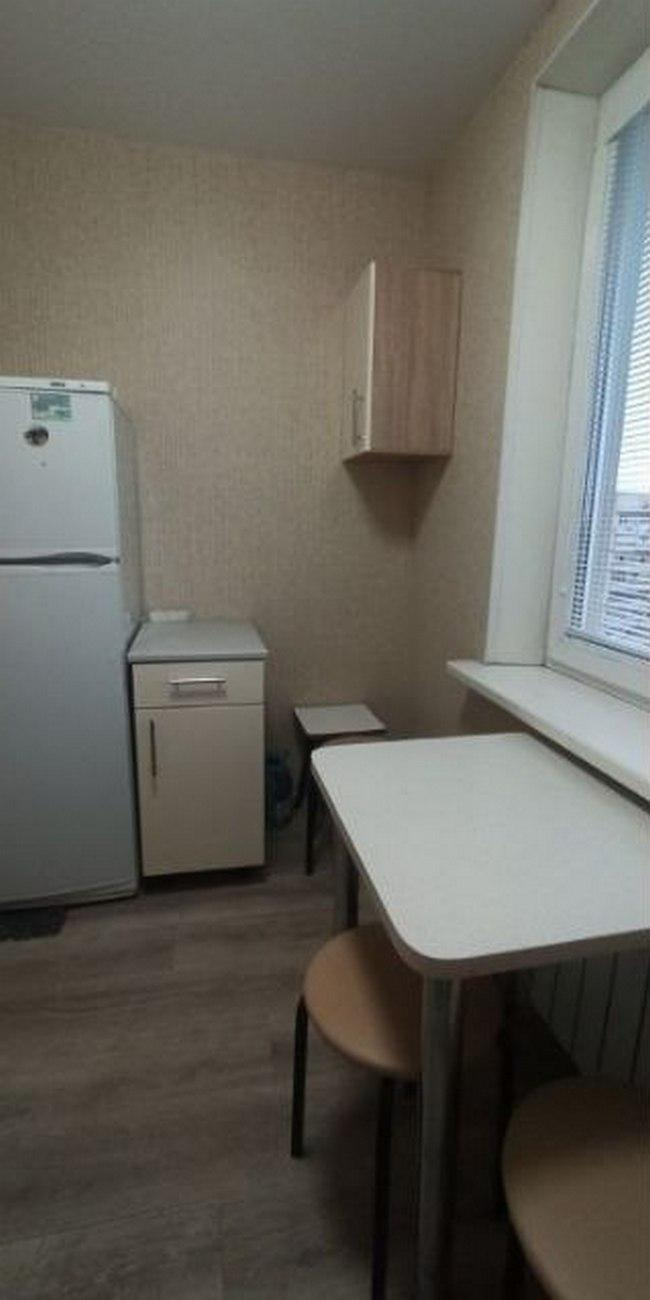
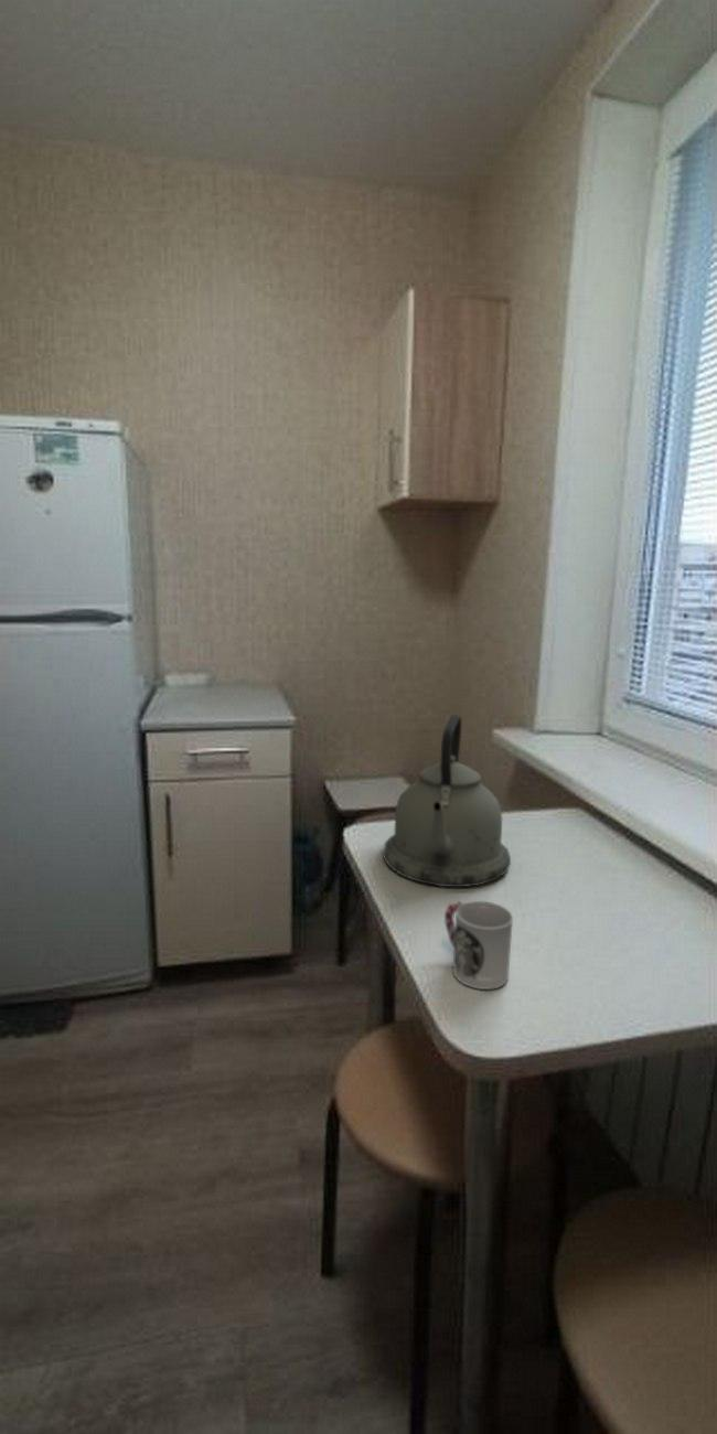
+ kettle (451, 794)
+ cup (473, 939)
